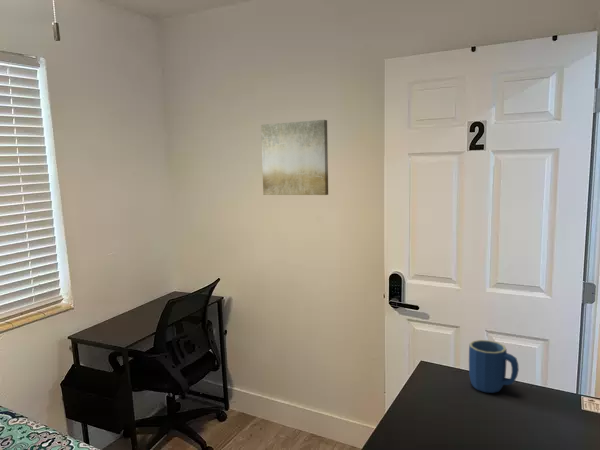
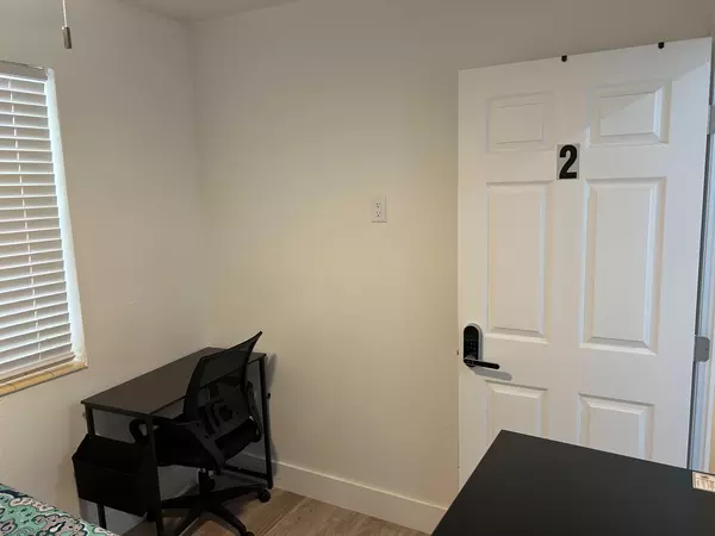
- wall art (293, 159)
- mug (491, 367)
